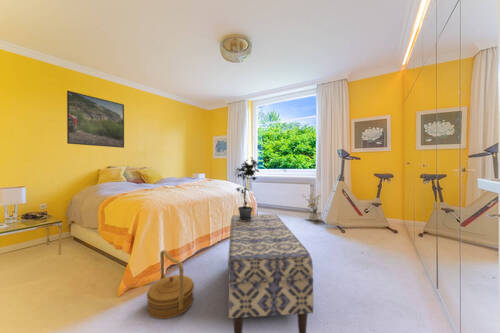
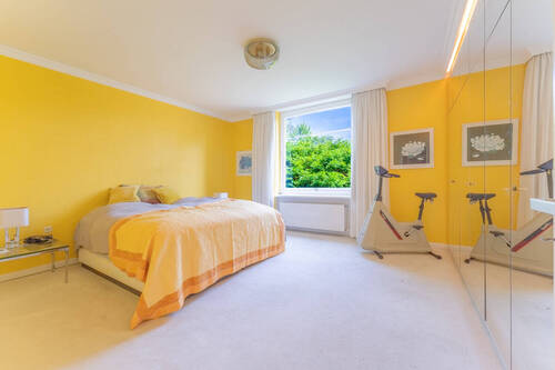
- bench (260, 258)
- basket (171, 279)
- potted plant (312, 206)
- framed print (98, 122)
- potted plant (246, 188)
